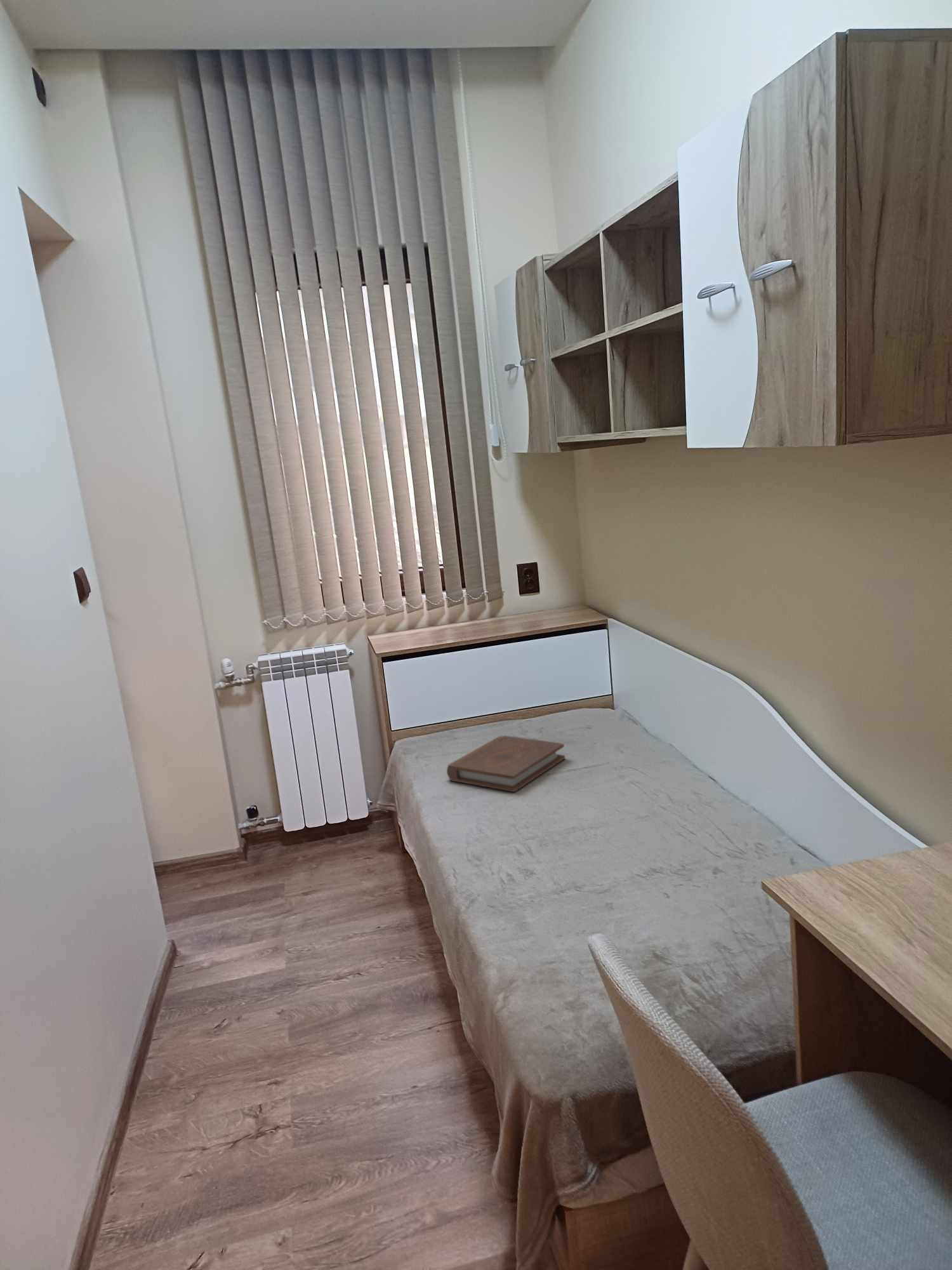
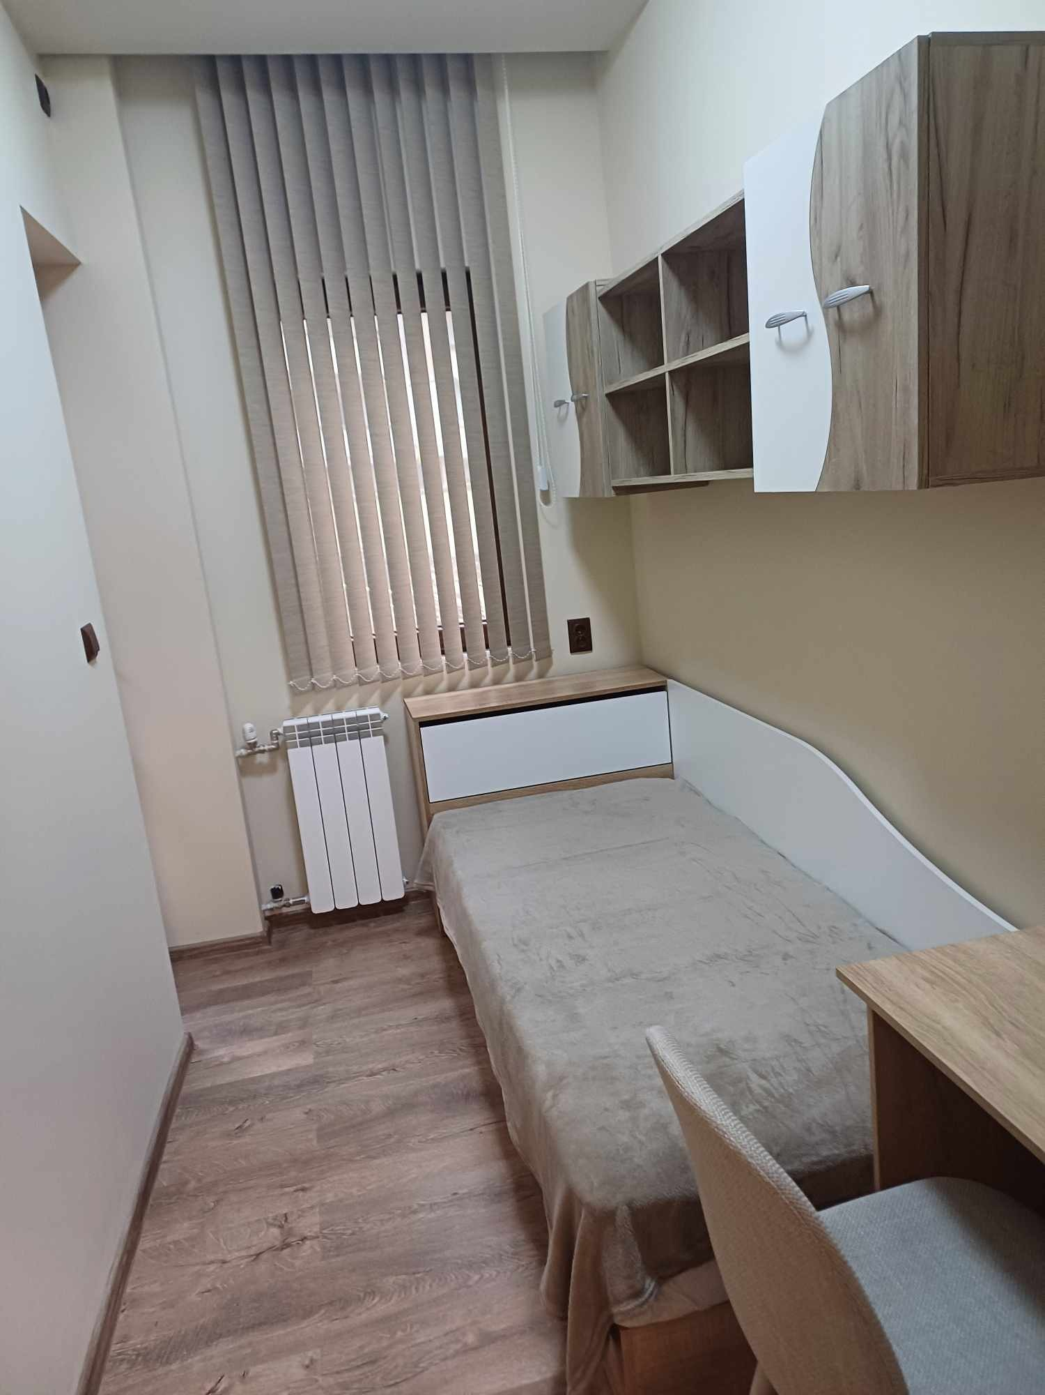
- book (506, 761)
